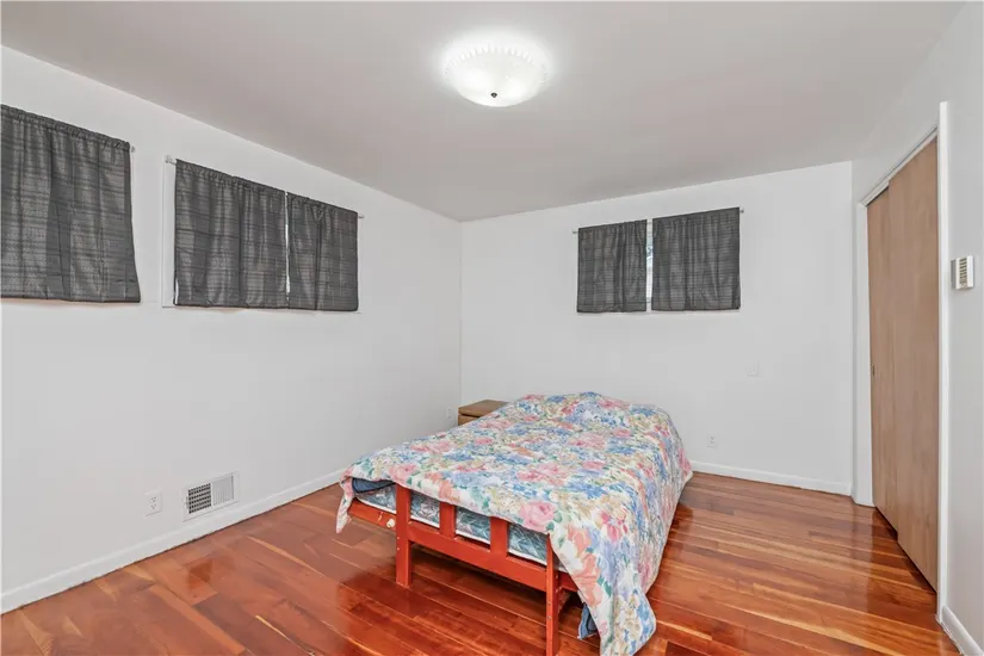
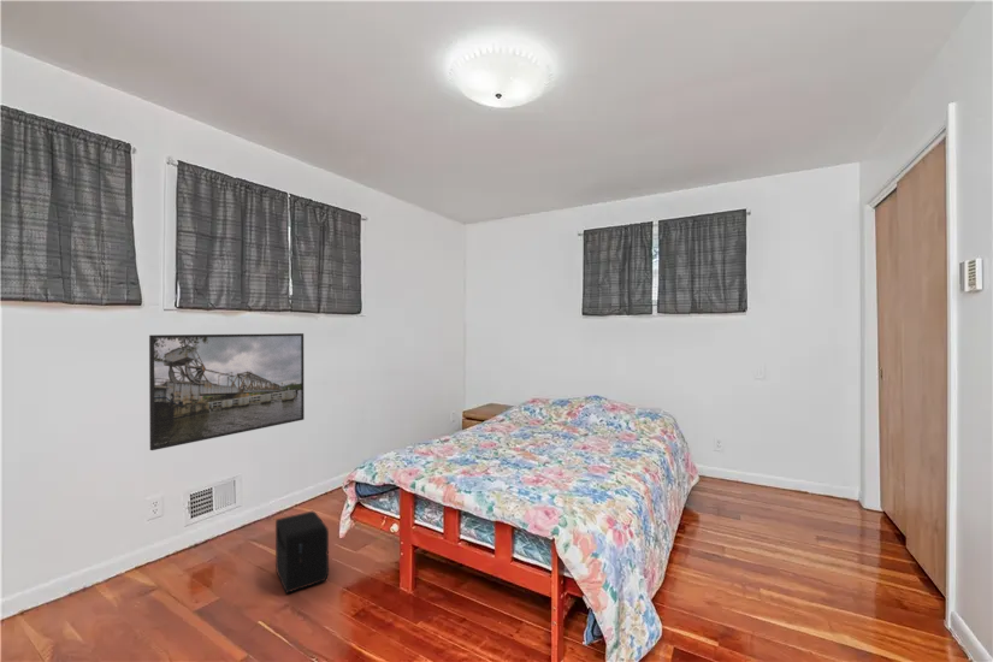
+ air purifier (302, 549)
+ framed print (237, 383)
